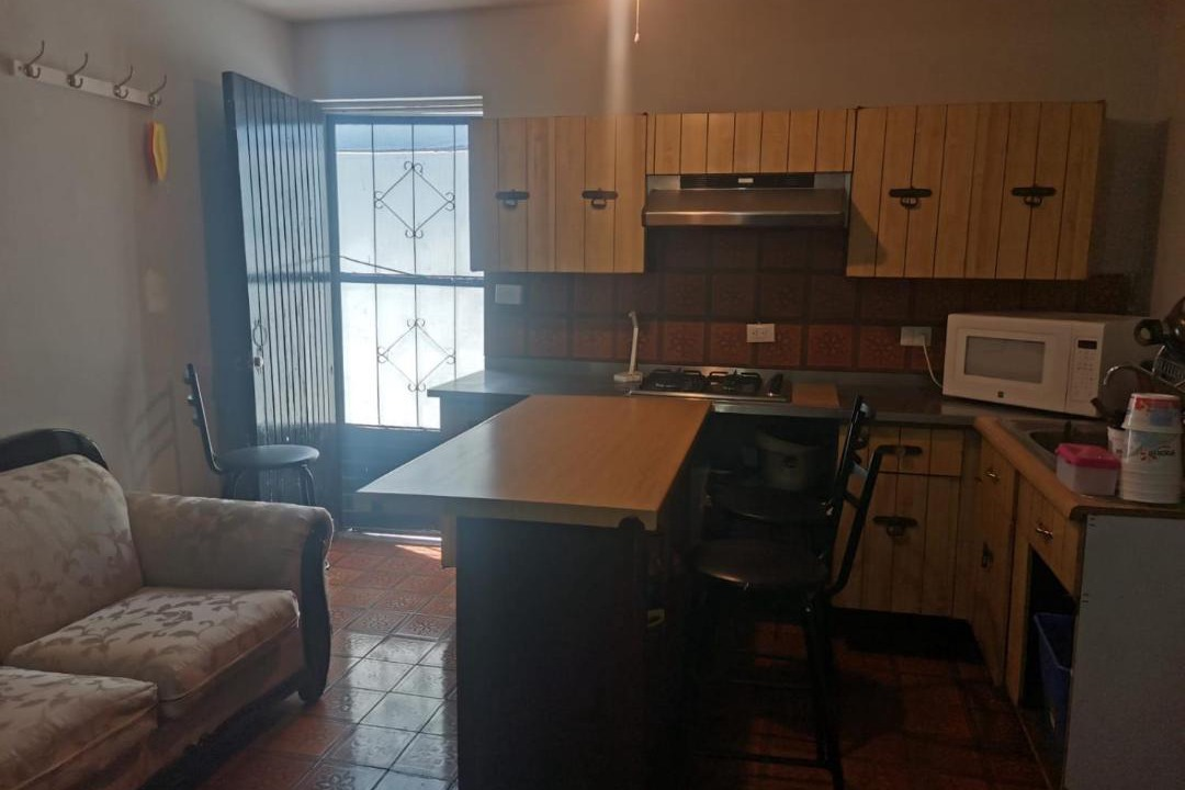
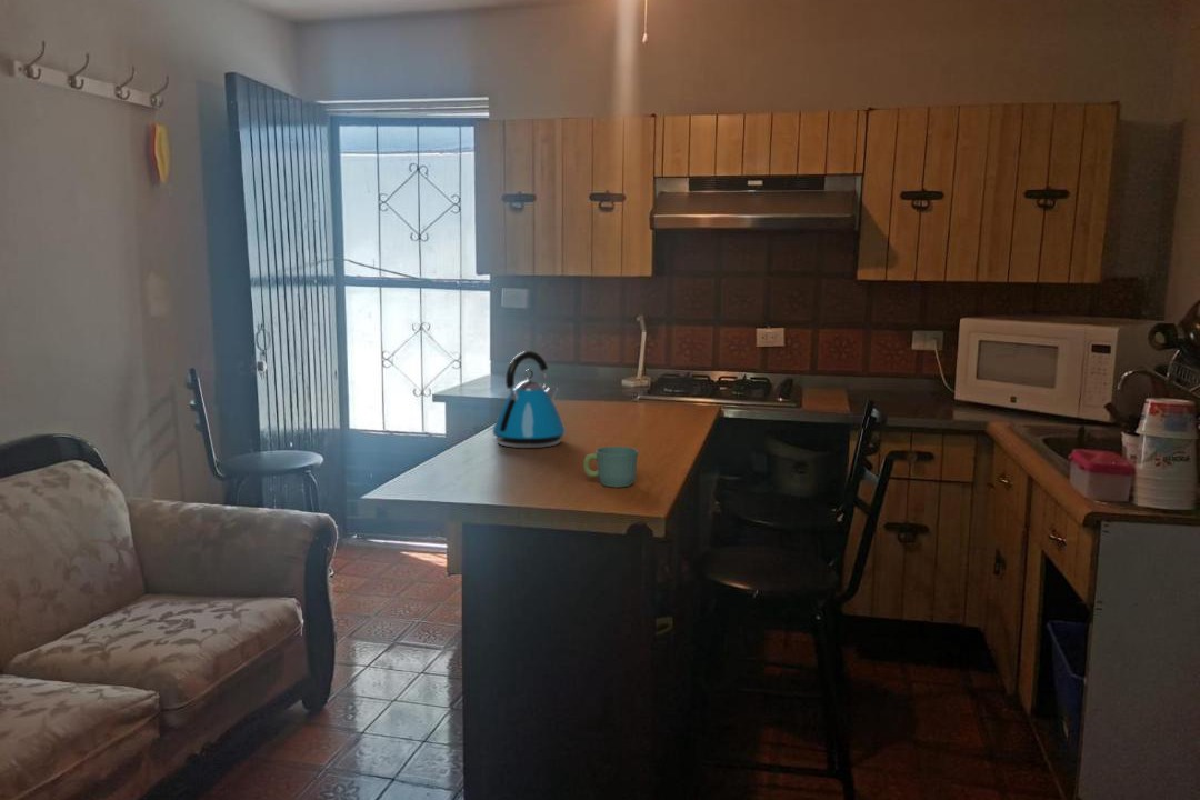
+ kettle (527, 397)
+ mug (610, 467)
